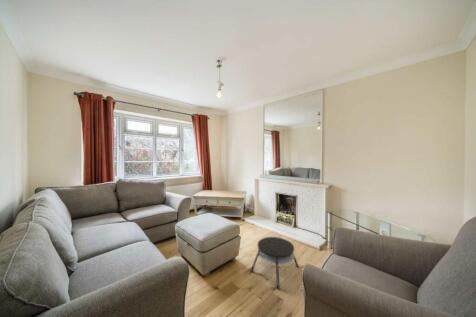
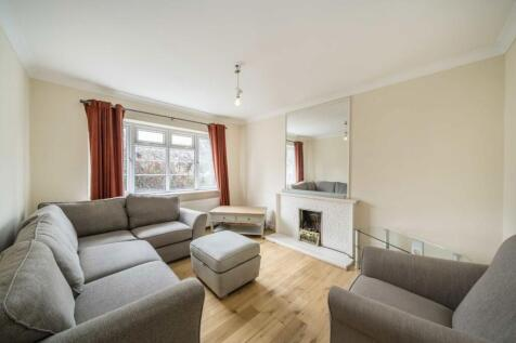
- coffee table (275, 257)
